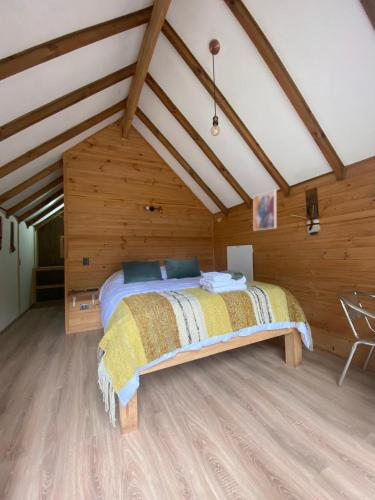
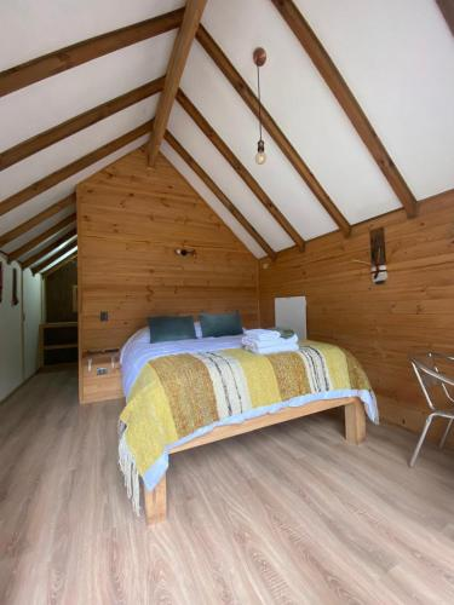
- wall art (264, 211)
